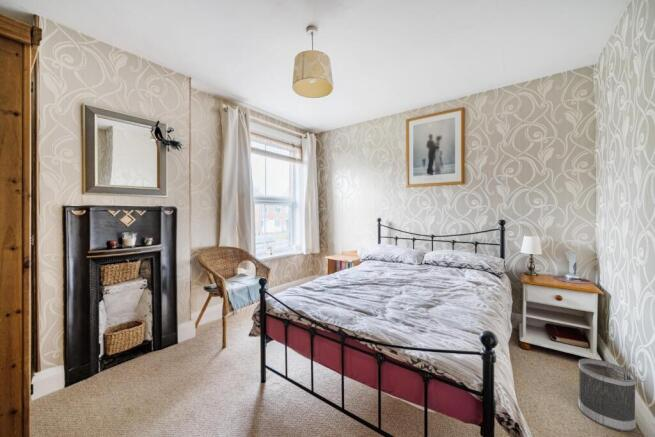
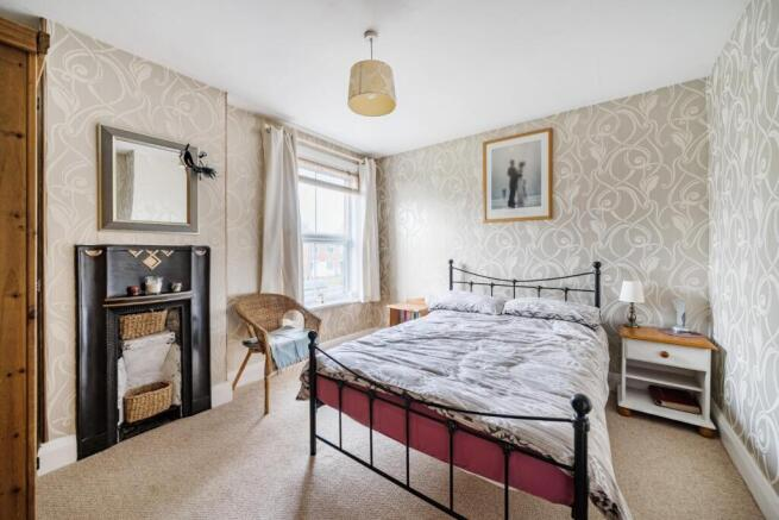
- wastebasket (605, 392)
